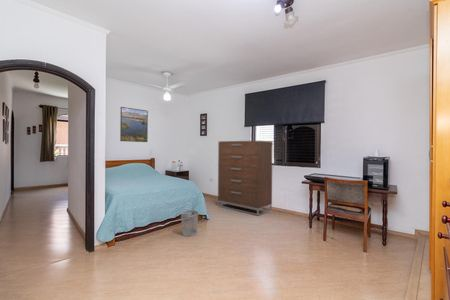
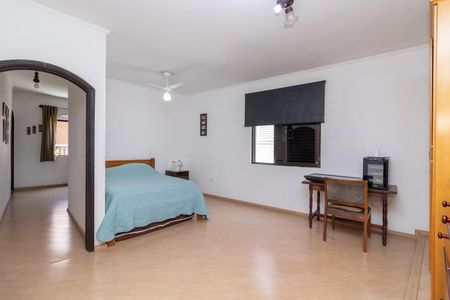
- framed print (134, 125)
- dresser (244, 174)
- wastebasket (189, 223)
